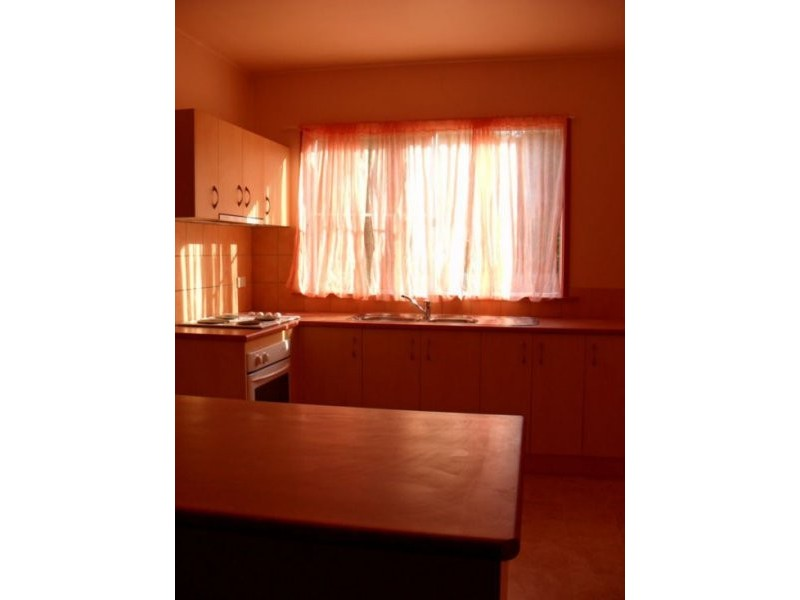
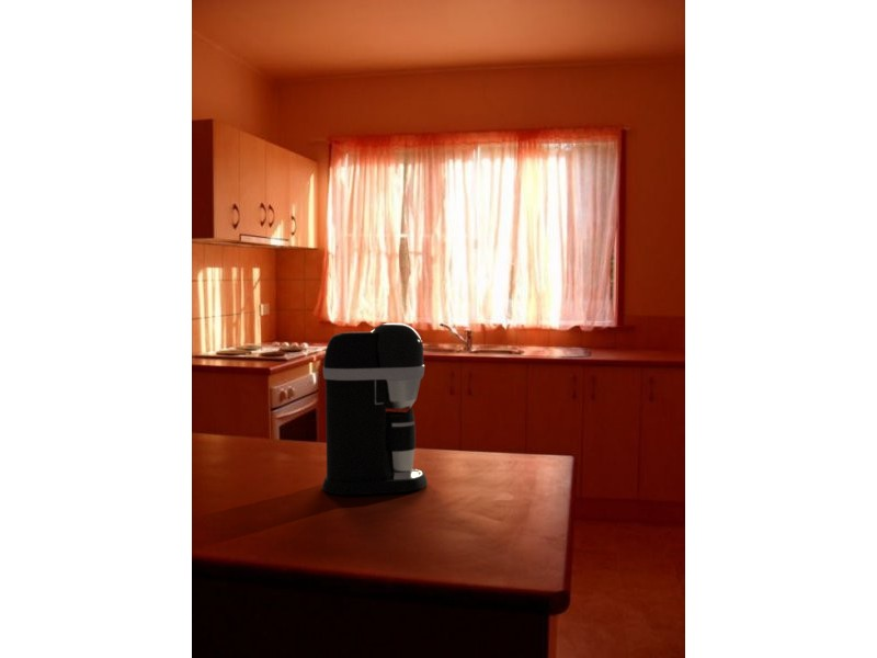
+ coffee maker (374, 404)
